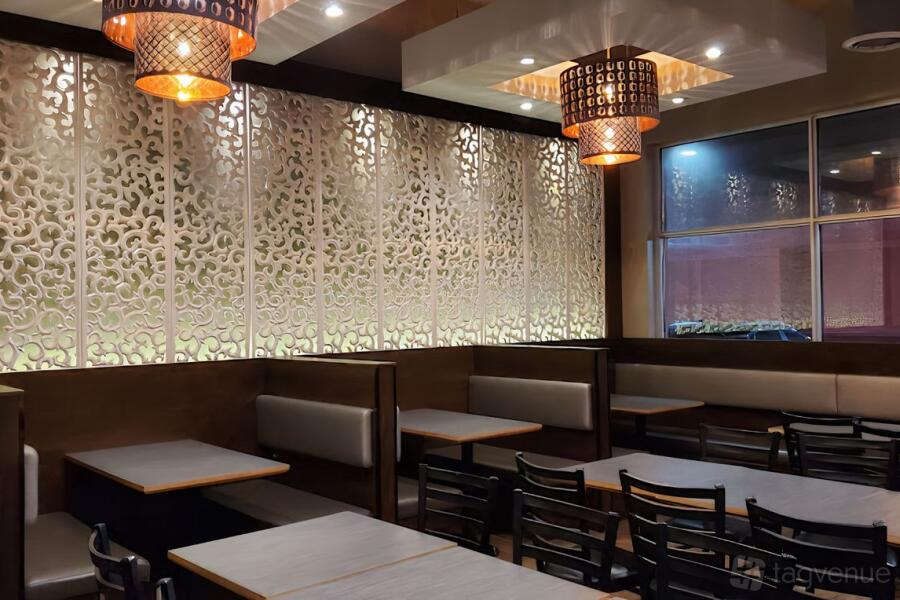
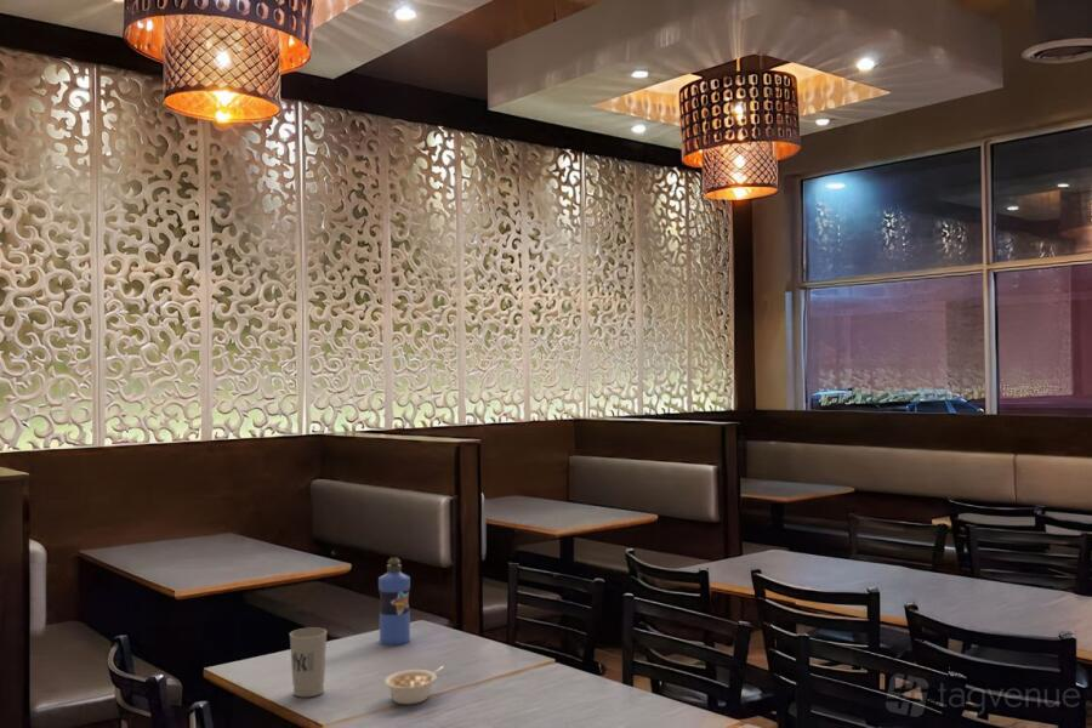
+ legume (411, 684)
+ water bottle (394, 599)
+ cup (308, 662)
